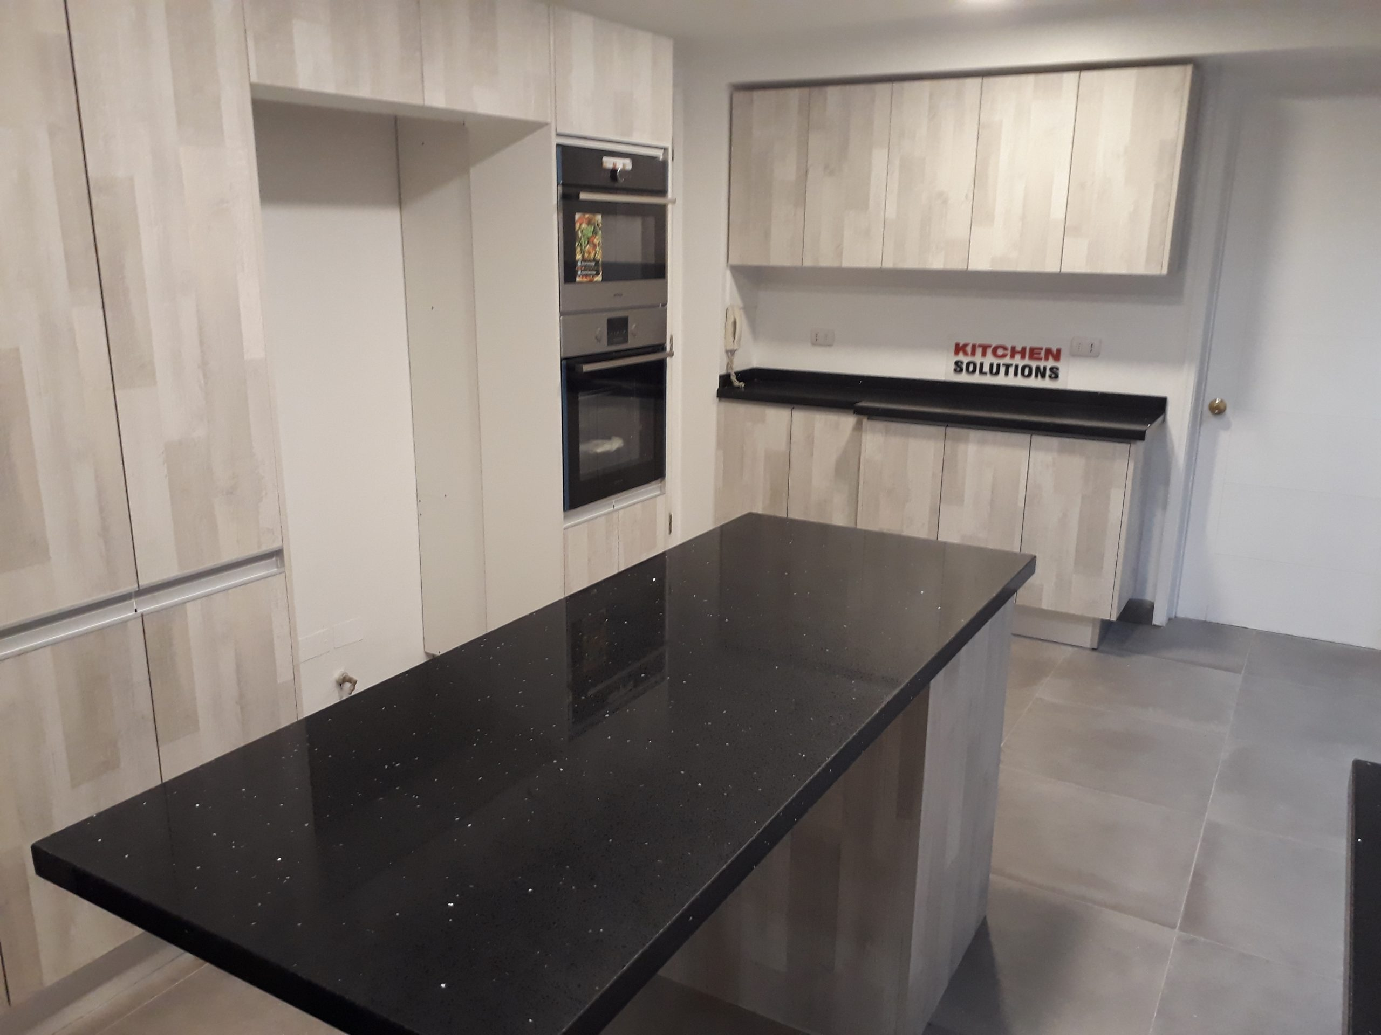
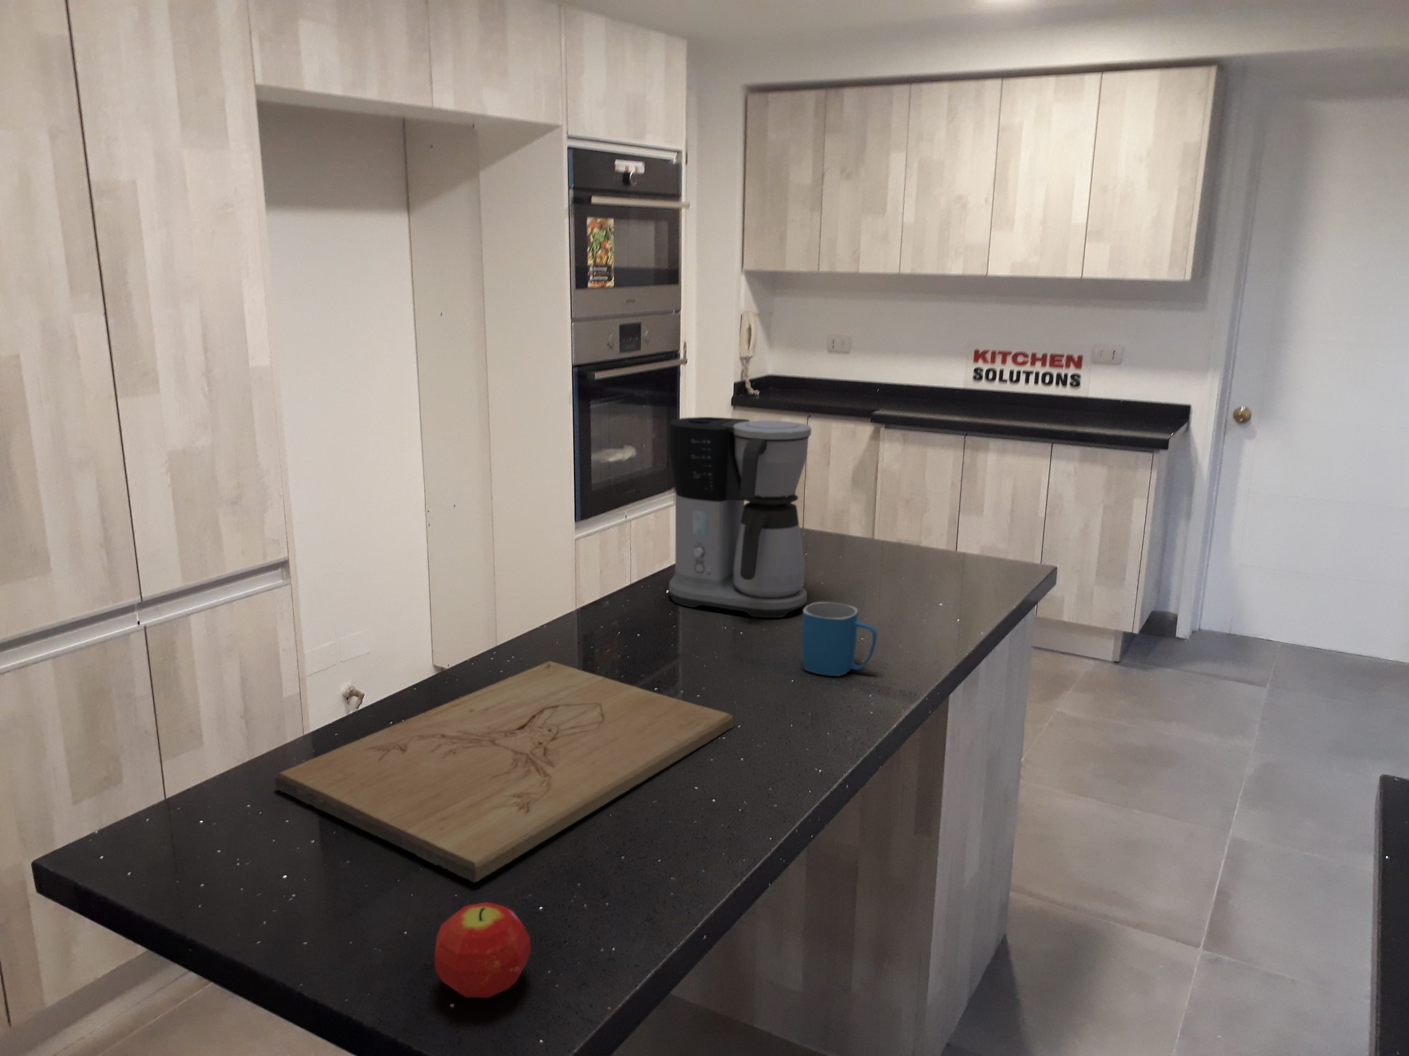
+ mug (839, 640)
+ fruit (483, 944)
+ coffee maker (733, 515)
+ cutting board (519, 748)
